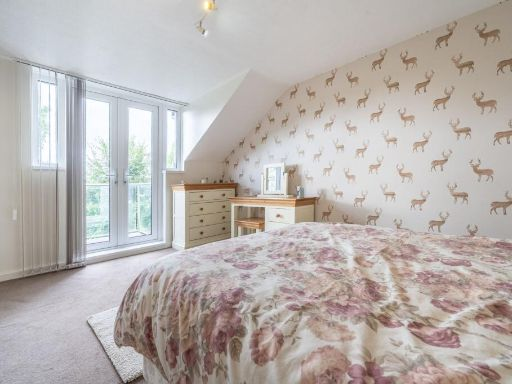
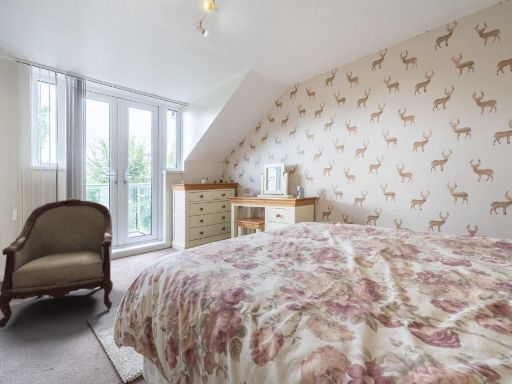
+ armchair (67, 250)
